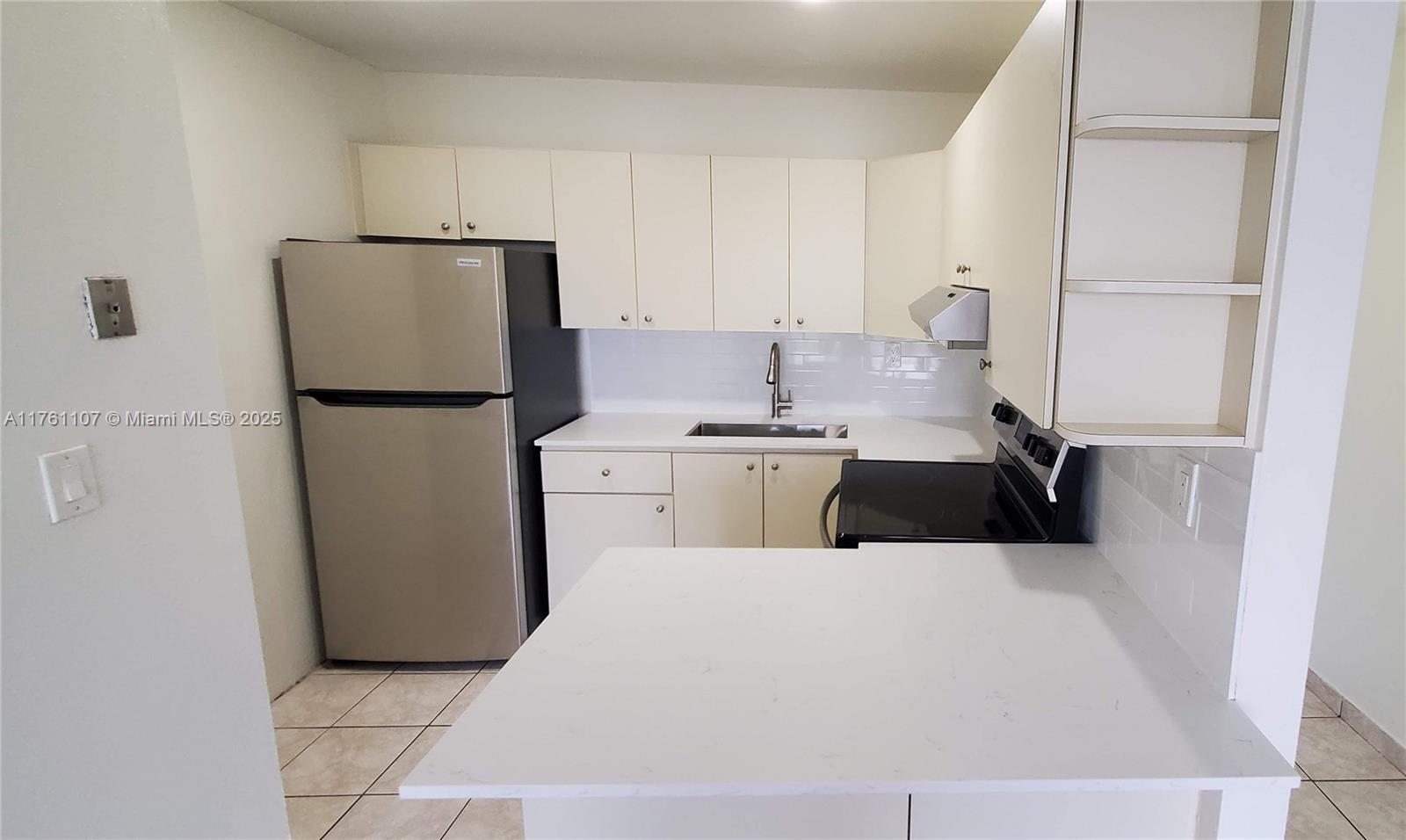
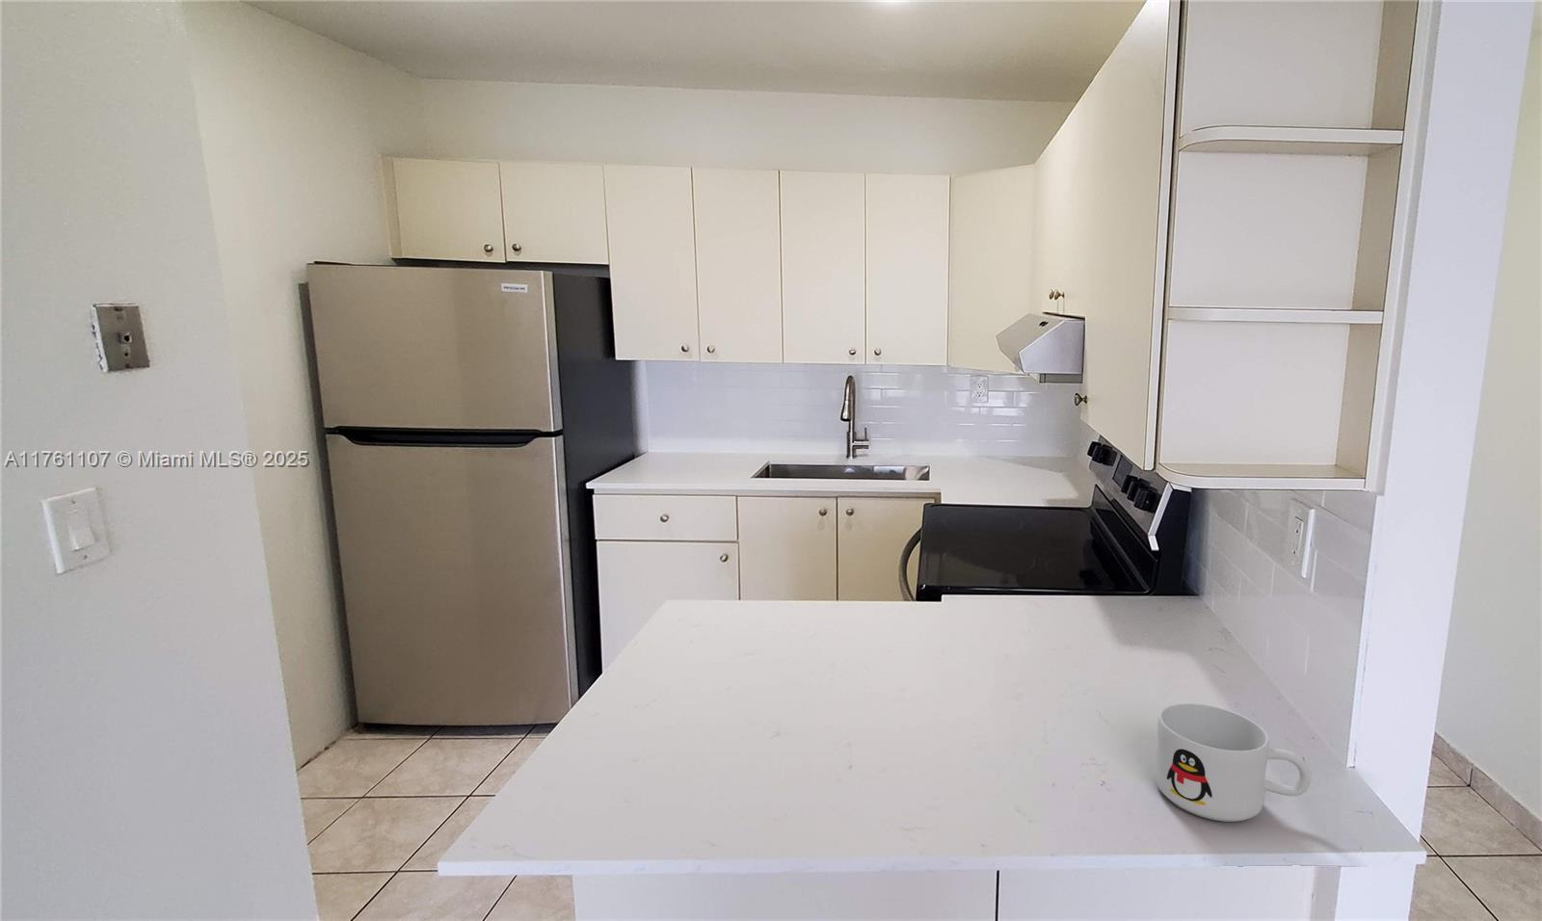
+ mug (1229, 765)
